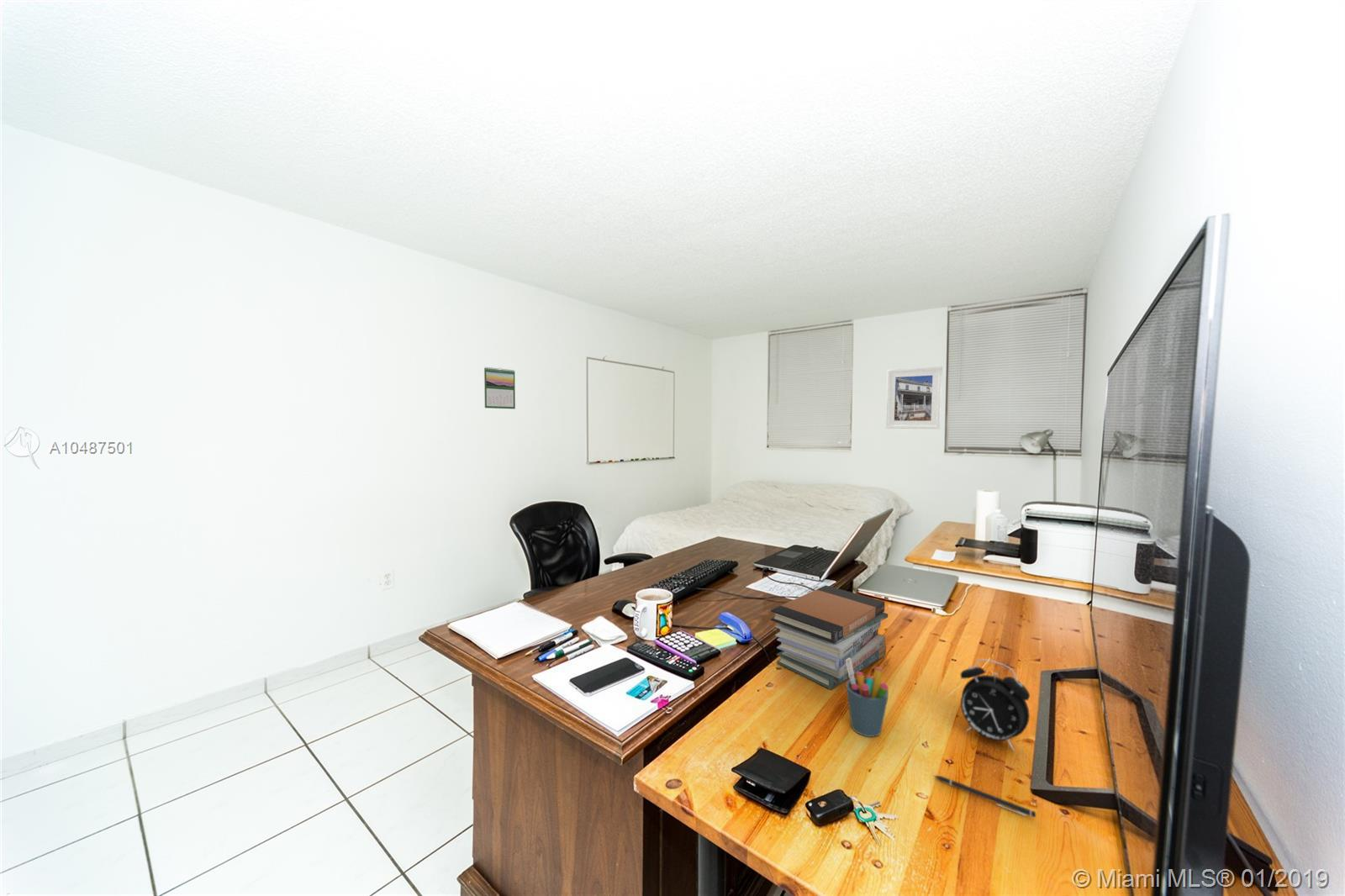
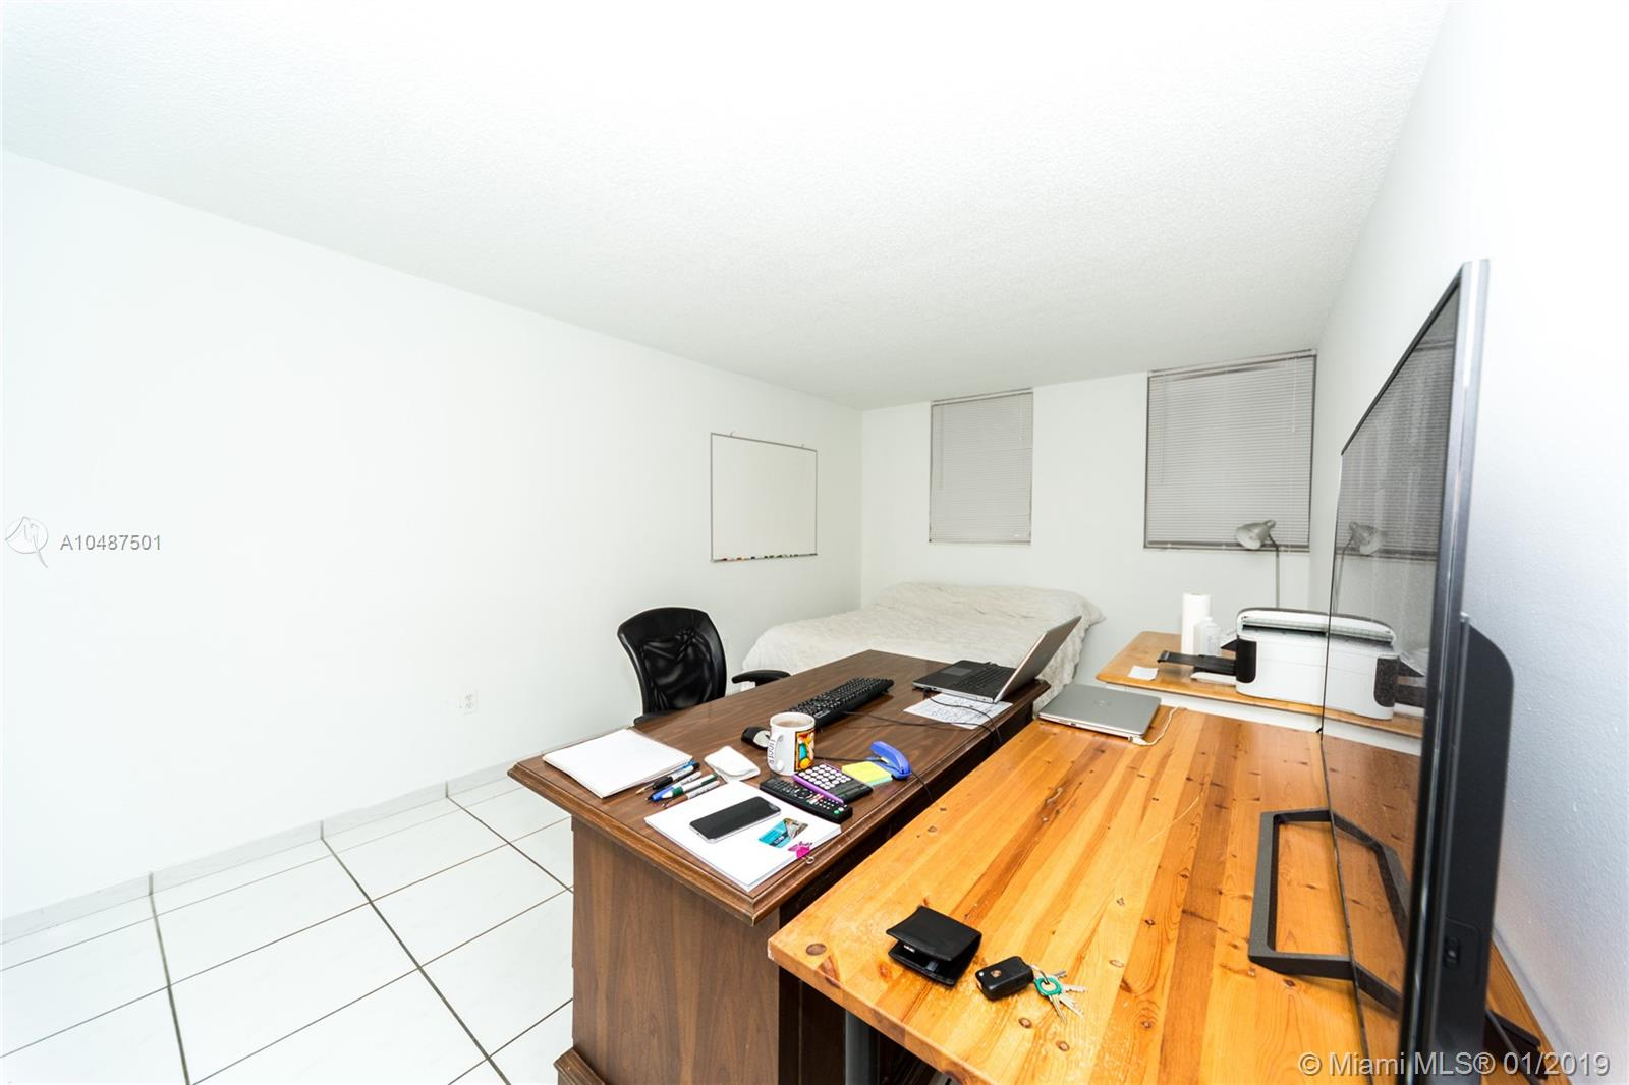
- book stack (830, 632)
- pen holder (867, 697)
- pen (981, 794)
- alarm clock (992, 700)
- calendar (499, 387)
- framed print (913, 398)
